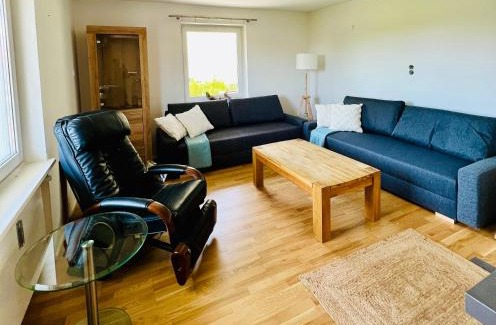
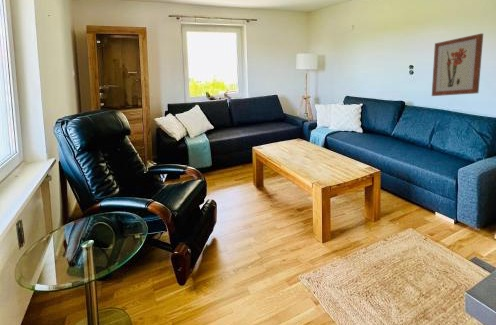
+ wall art (455, 67)
